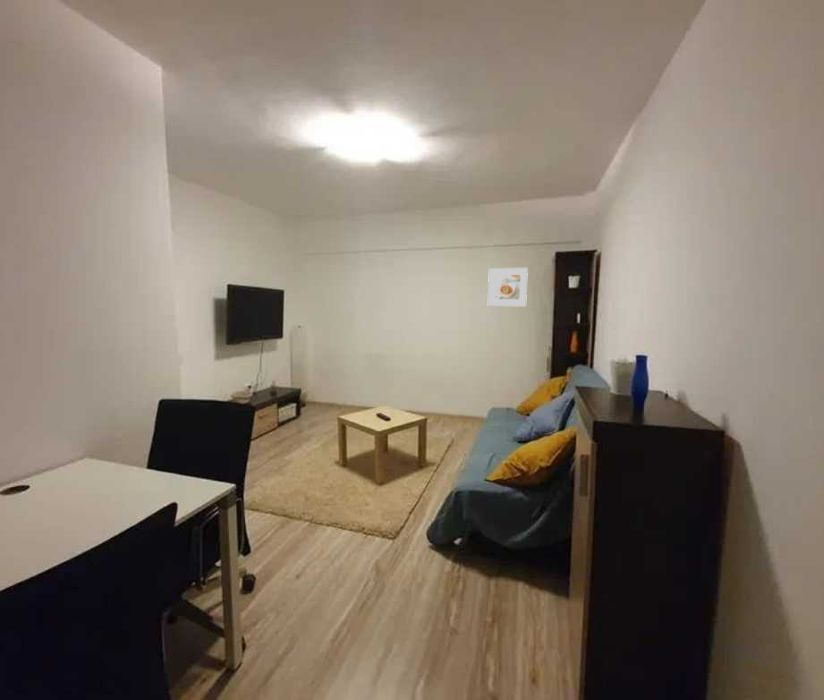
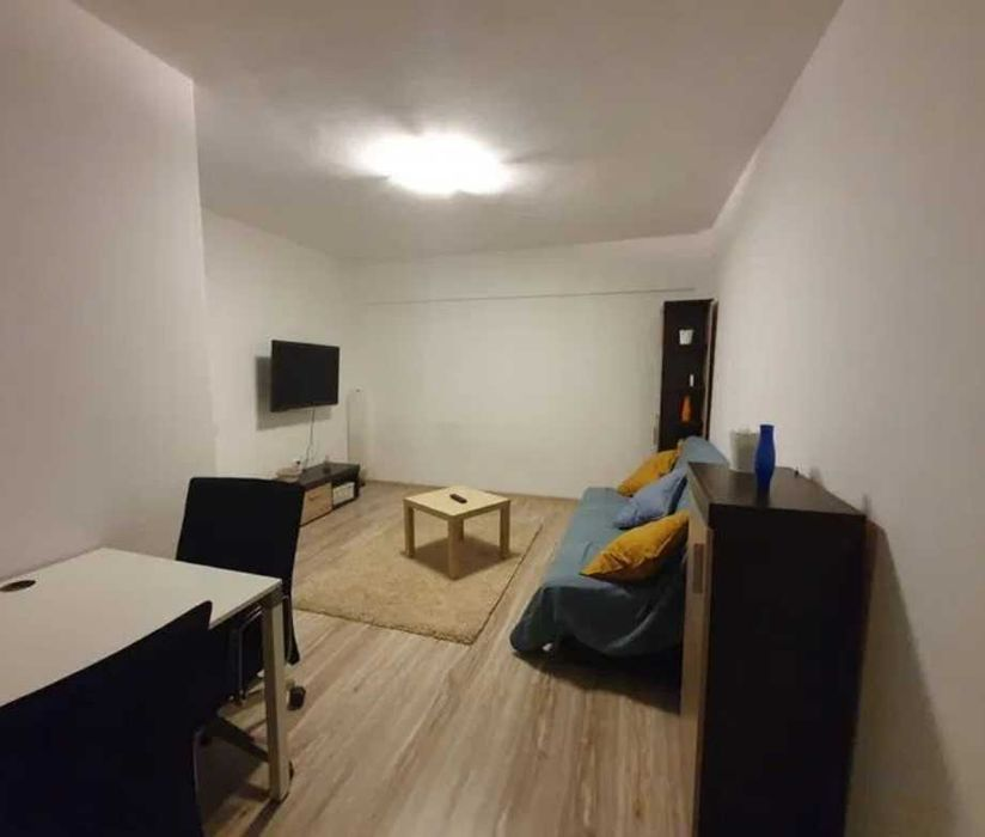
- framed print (507, 287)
